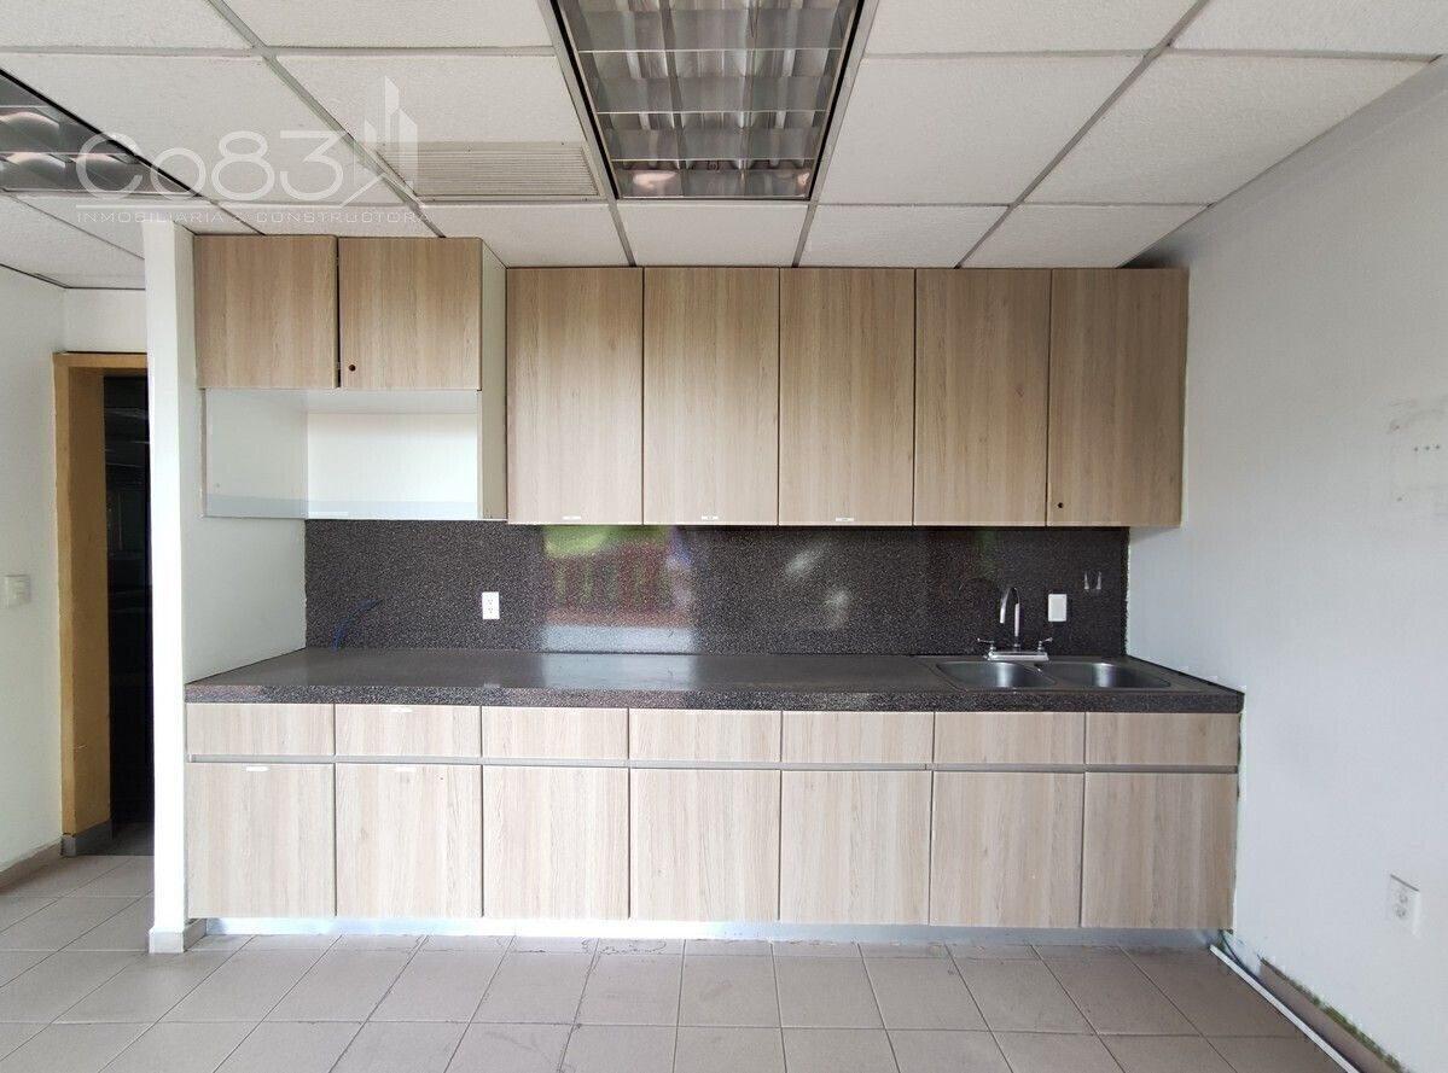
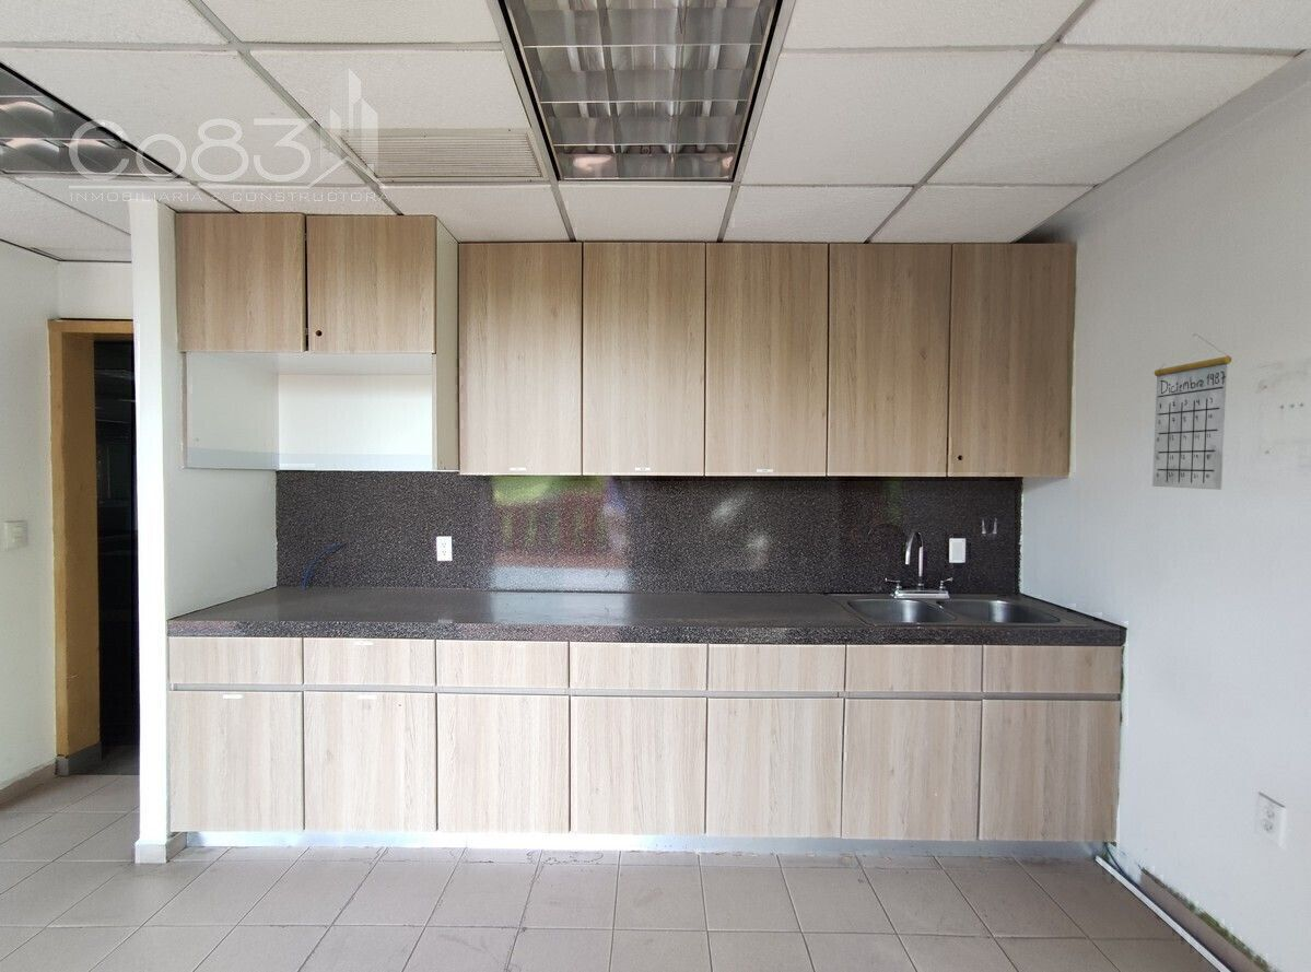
+ calendar (1189, 410)
